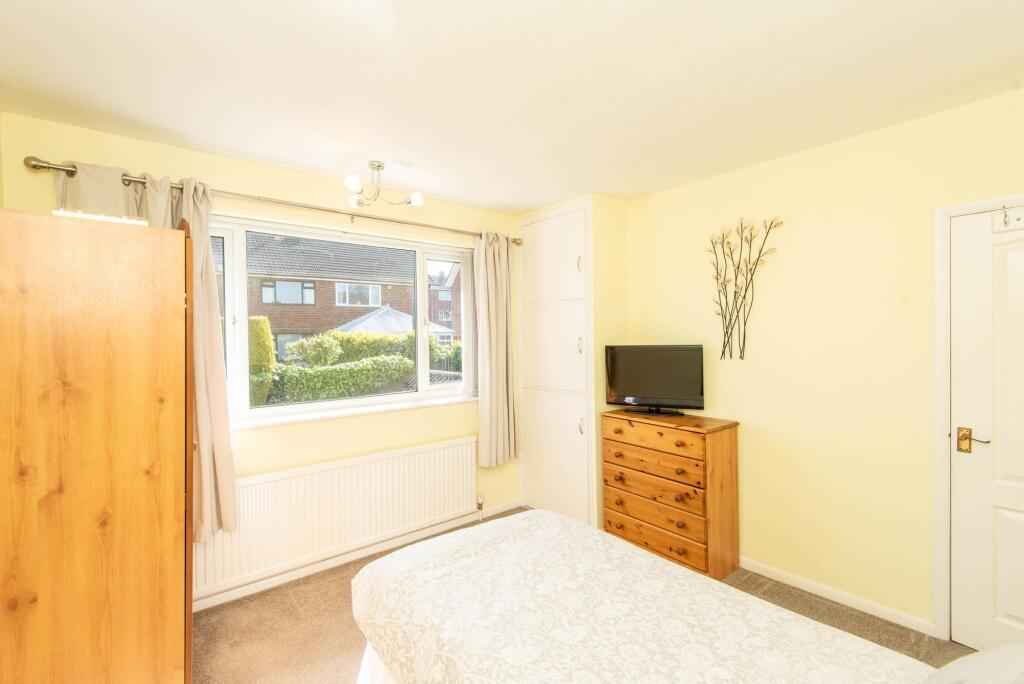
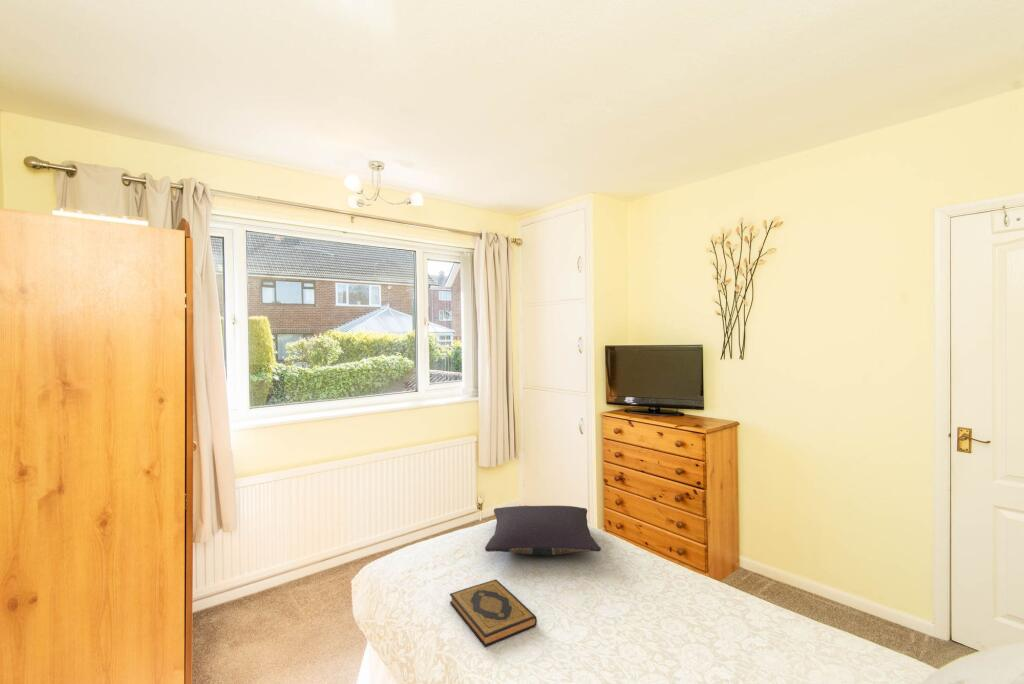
+ pillow (541, 527)
+ hardback book (491, 609)
